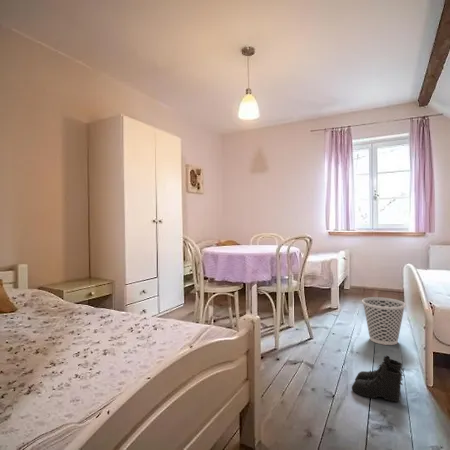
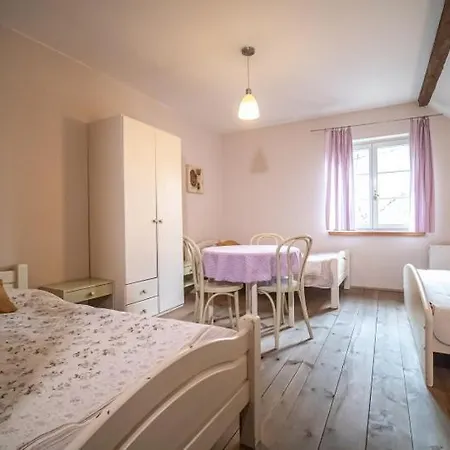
- wastebasket (383, 321)
- boots (377, 374)
